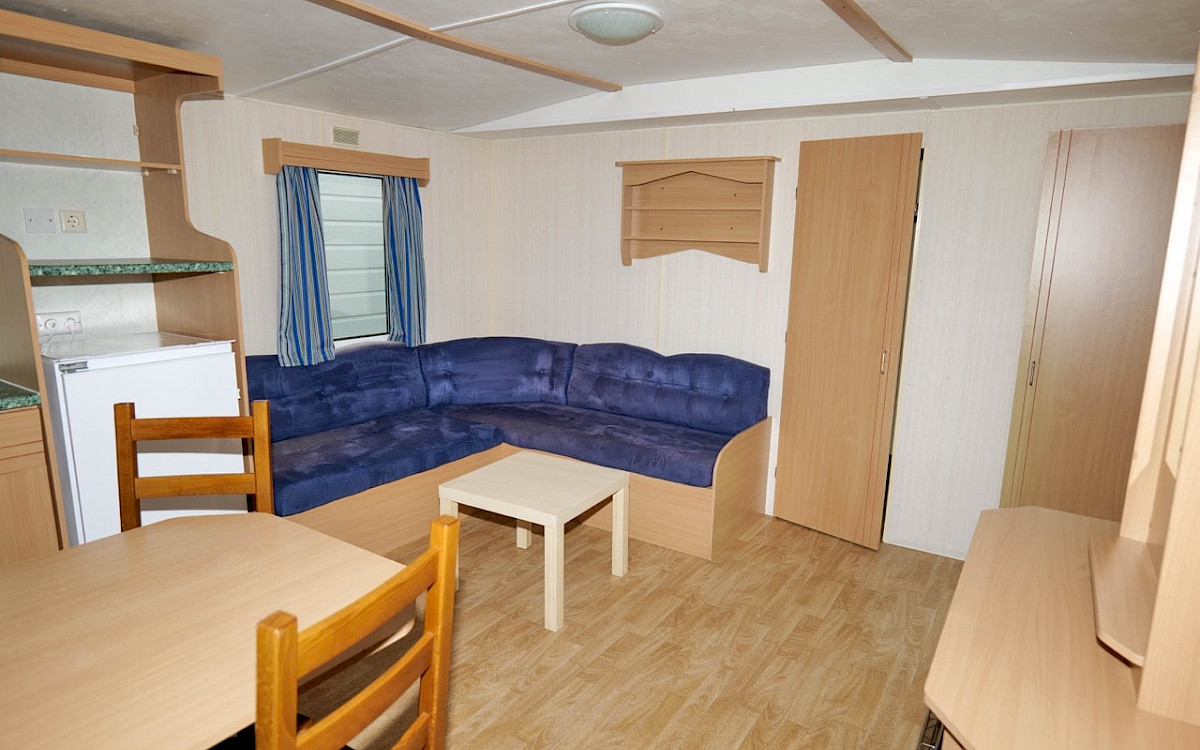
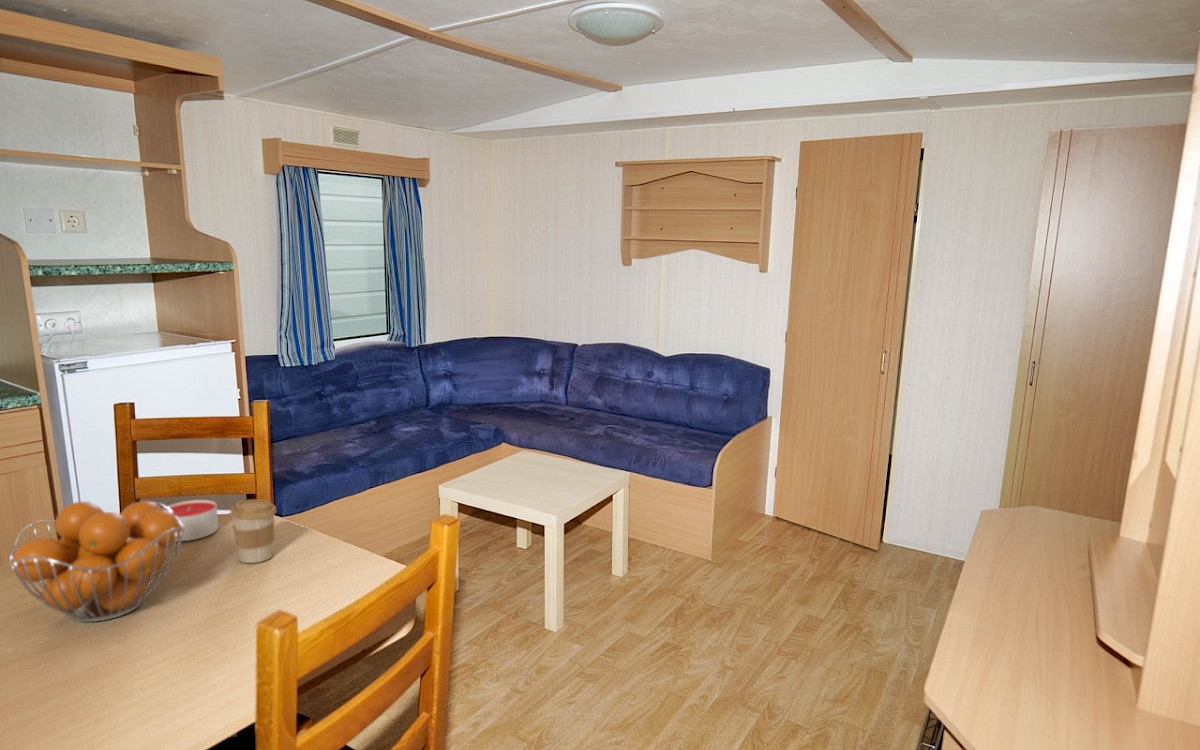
+ candle (189, 519)
+ fruit basket (103, 557)
+ coffee cup (254, 529)
